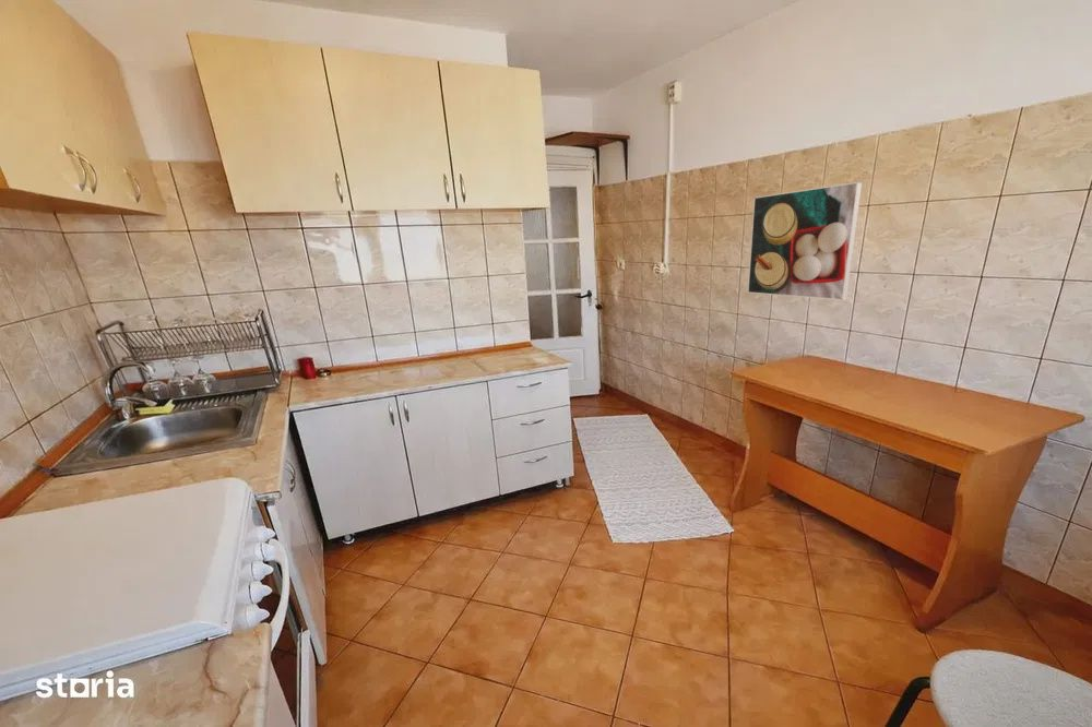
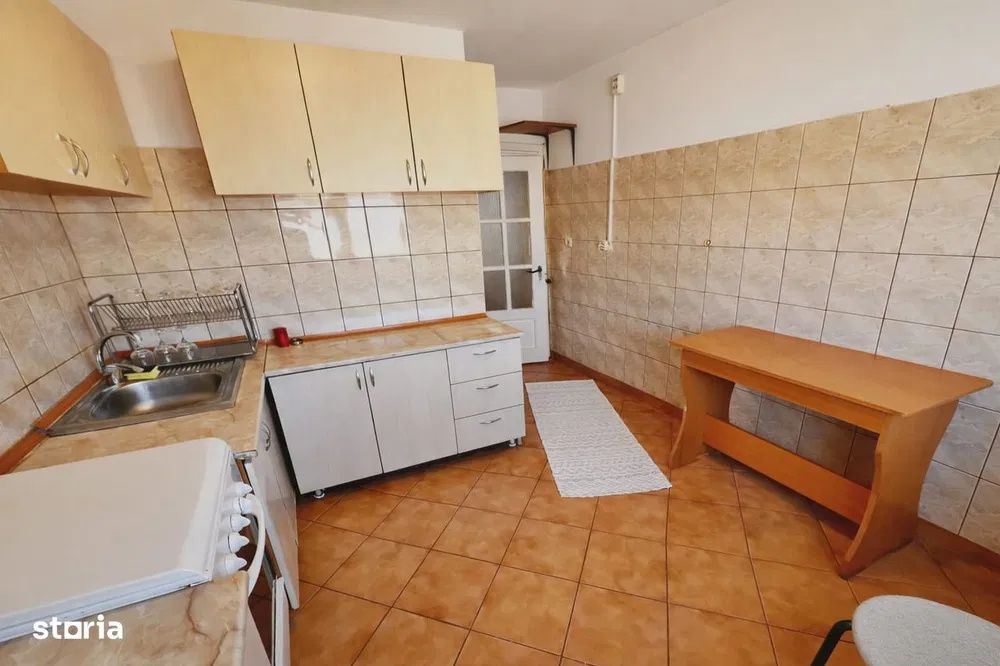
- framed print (796, 245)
